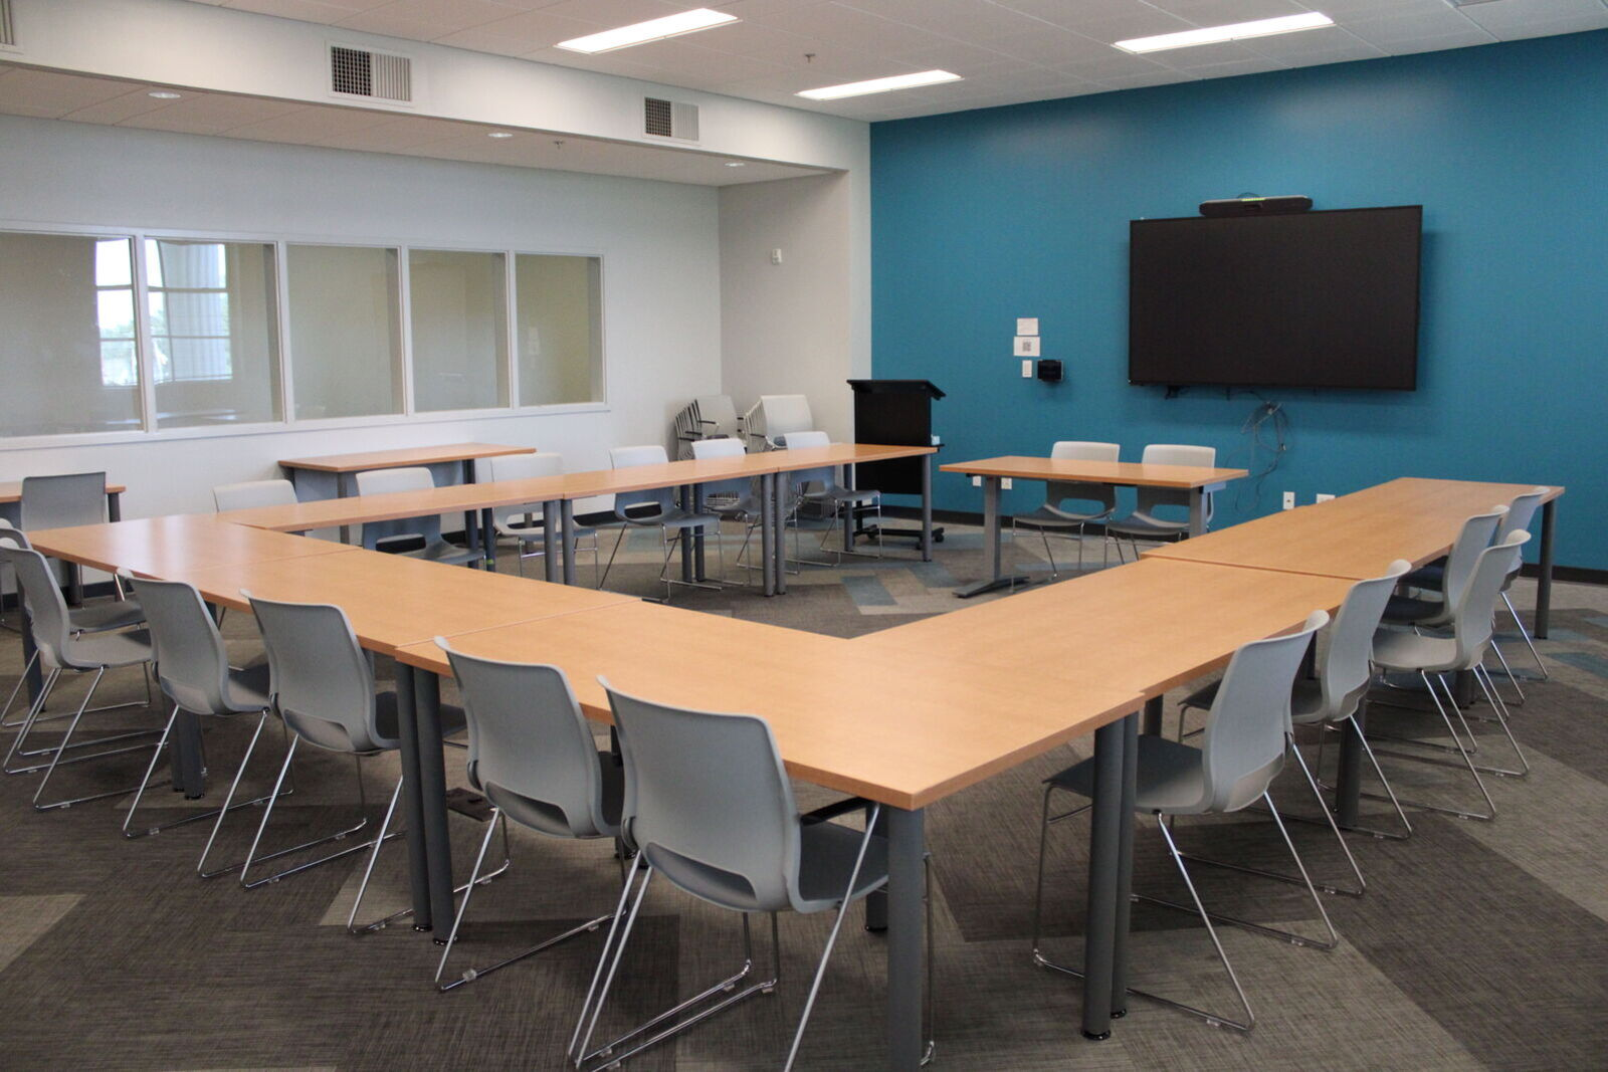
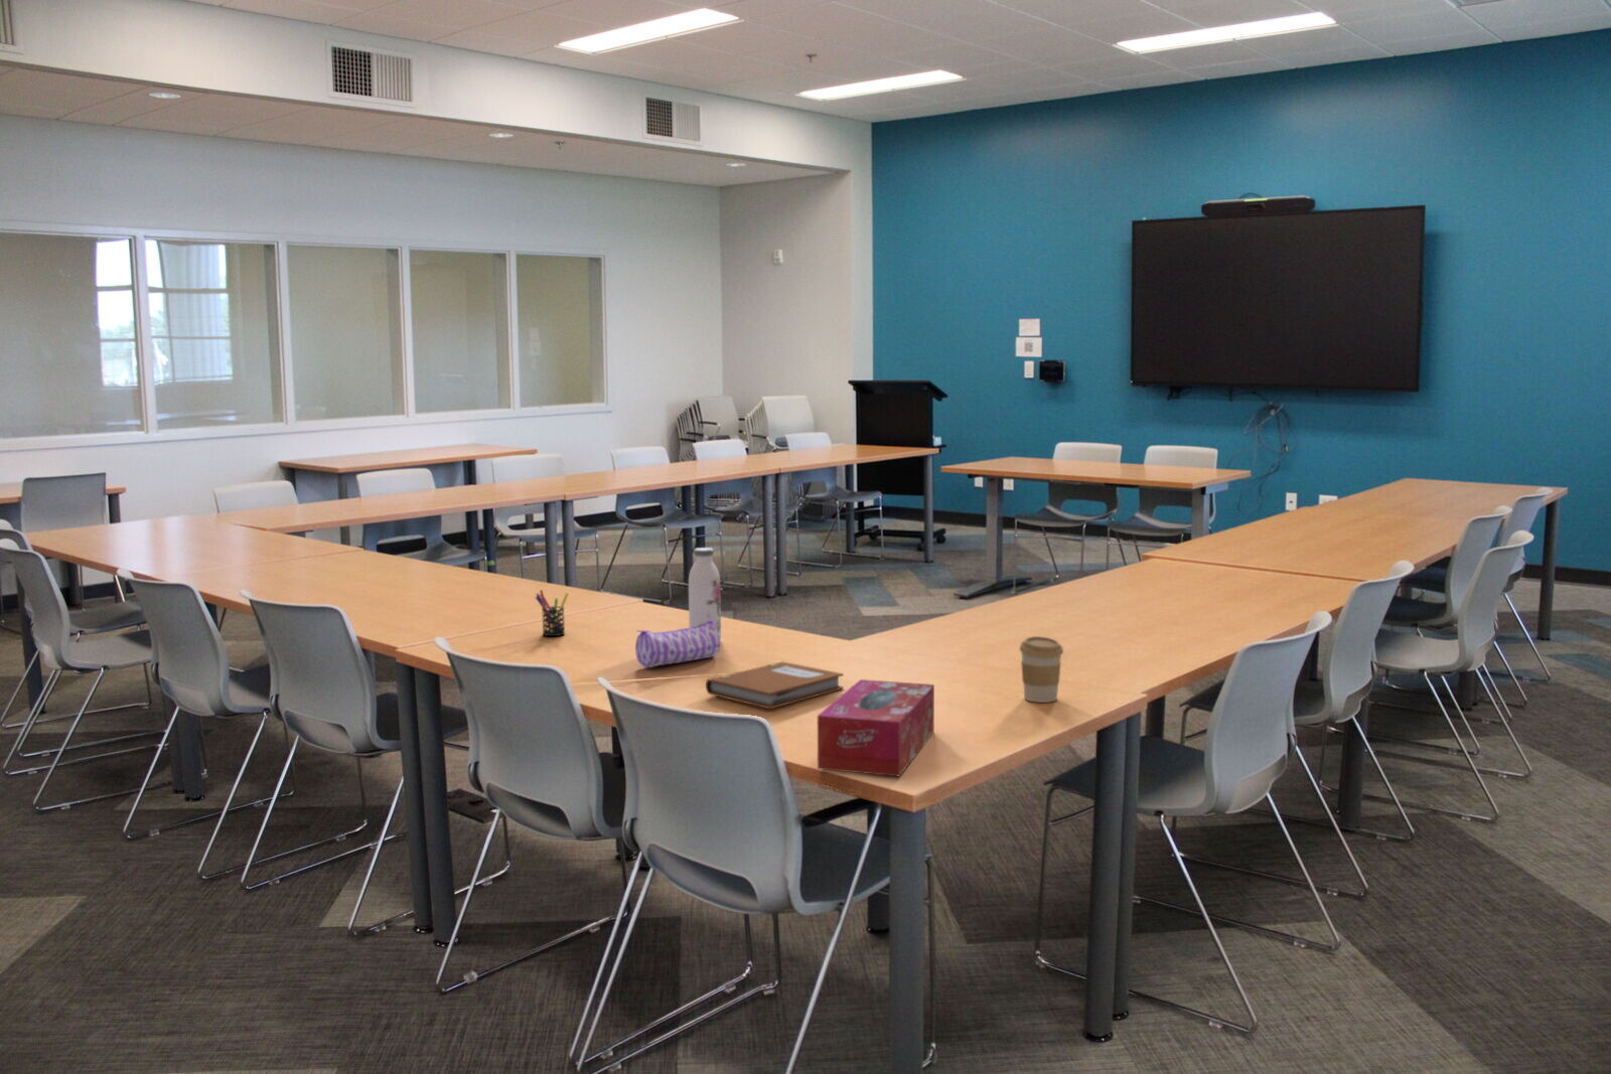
+ coffee cup (1040, 669)
+ tissue box (877, 725)
+ notebook (777, 682)
+ pencil case (678, 644)
+ pen holder (551, 613)
+ water bottle (704, 595)
